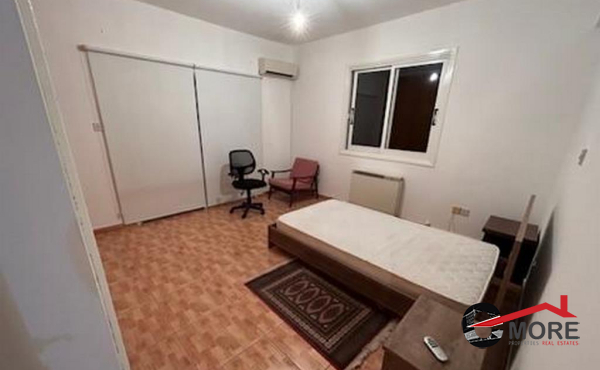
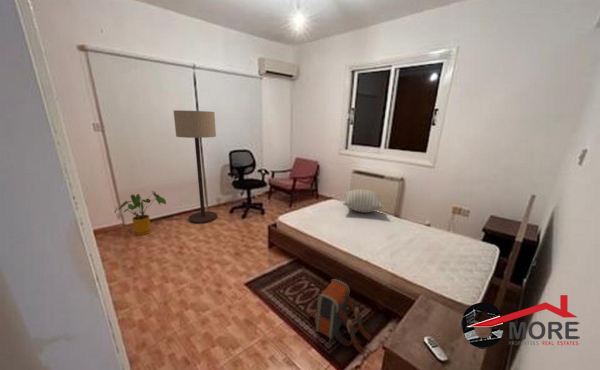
+ house plant (141, 212)
+ pillow (362, 200)
+ floor lamp (199, 167)
+ backpack (338, 310)
